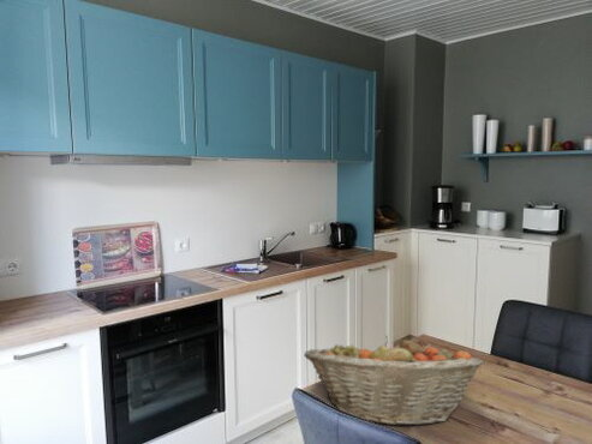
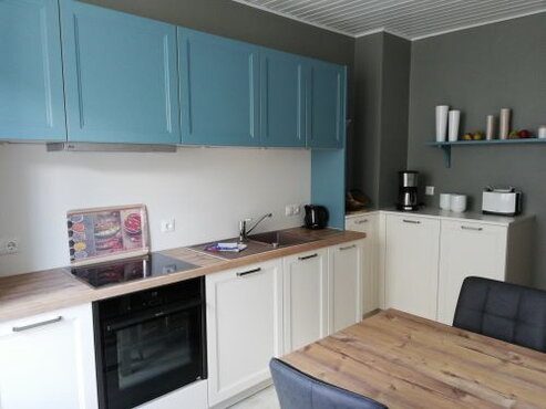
- fruit basket (389, 370)
